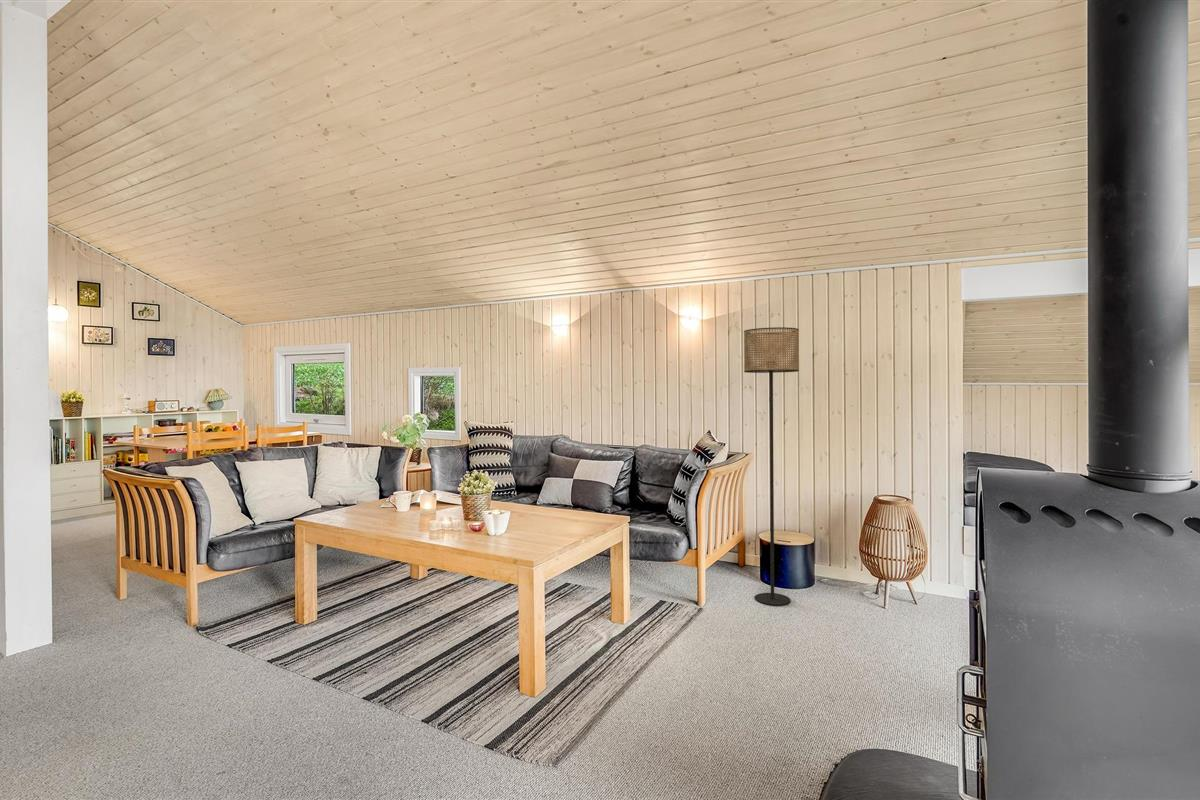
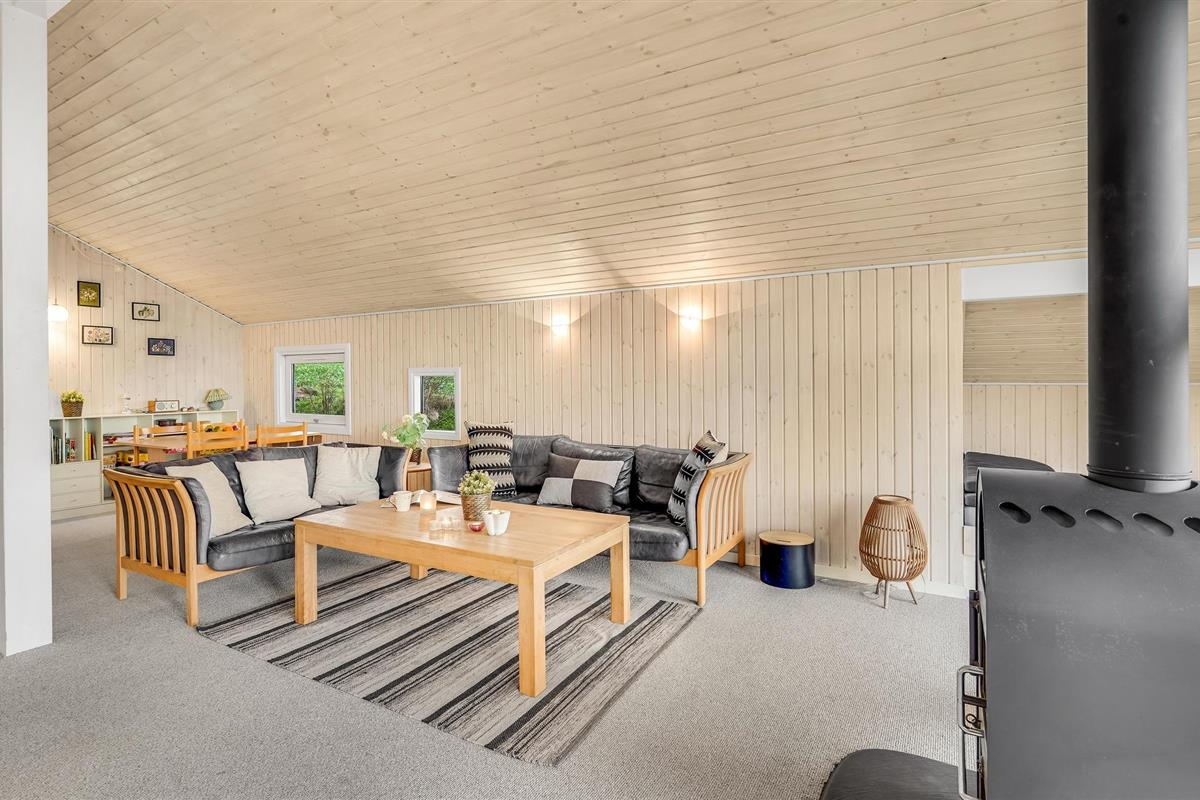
- floor lamp (771, 465)
